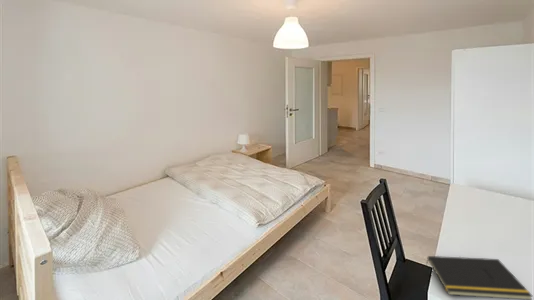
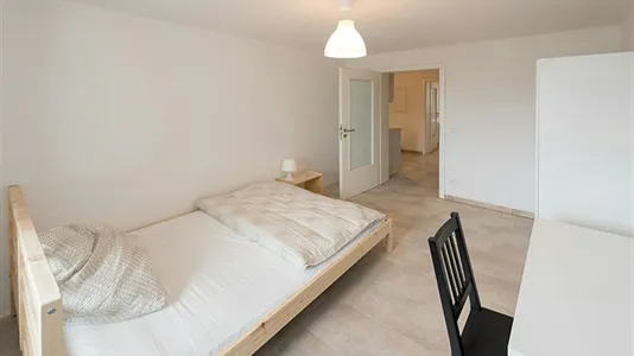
- notepad (474, 275)
